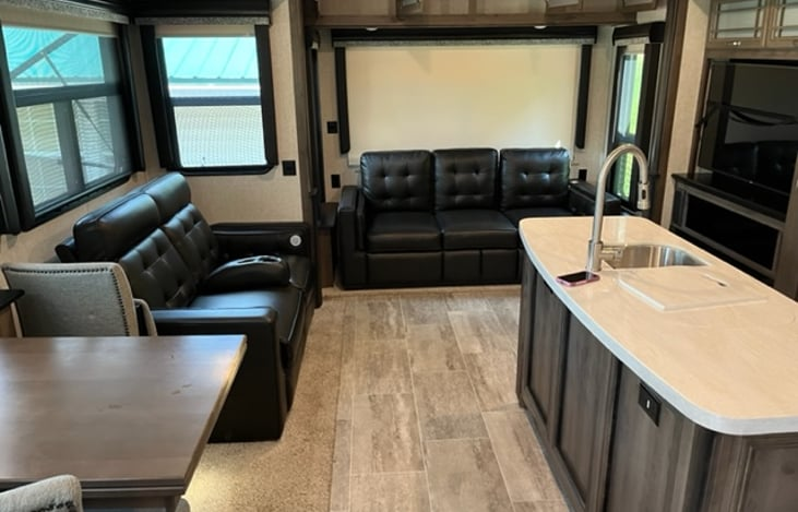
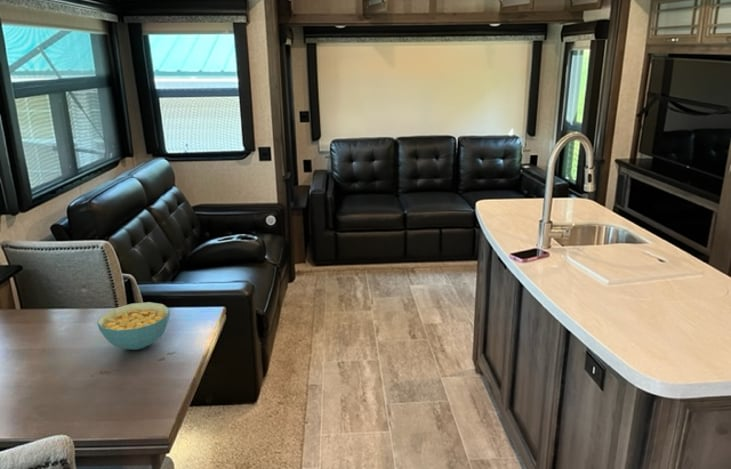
+ cereal bowl (136, 330)
